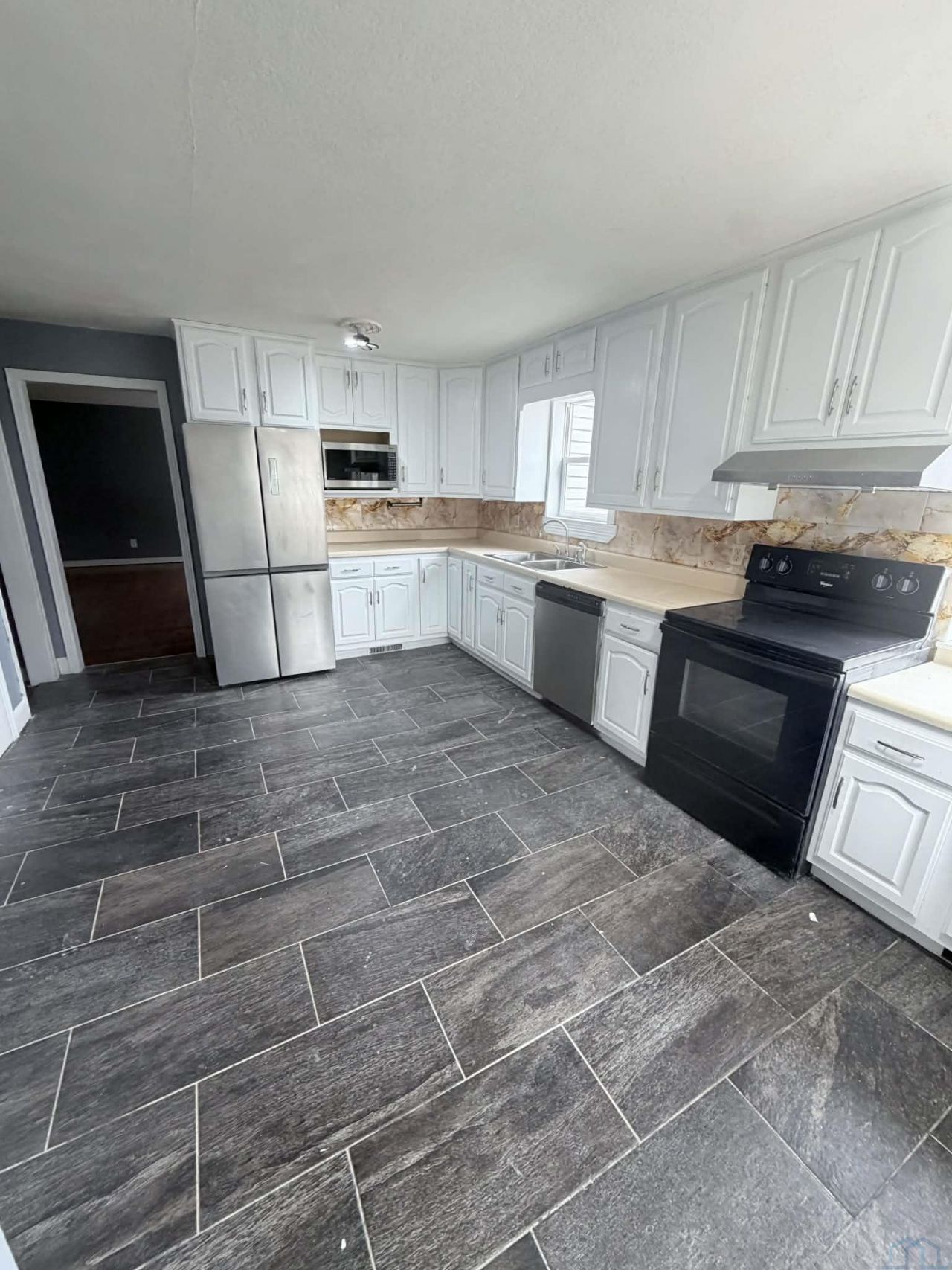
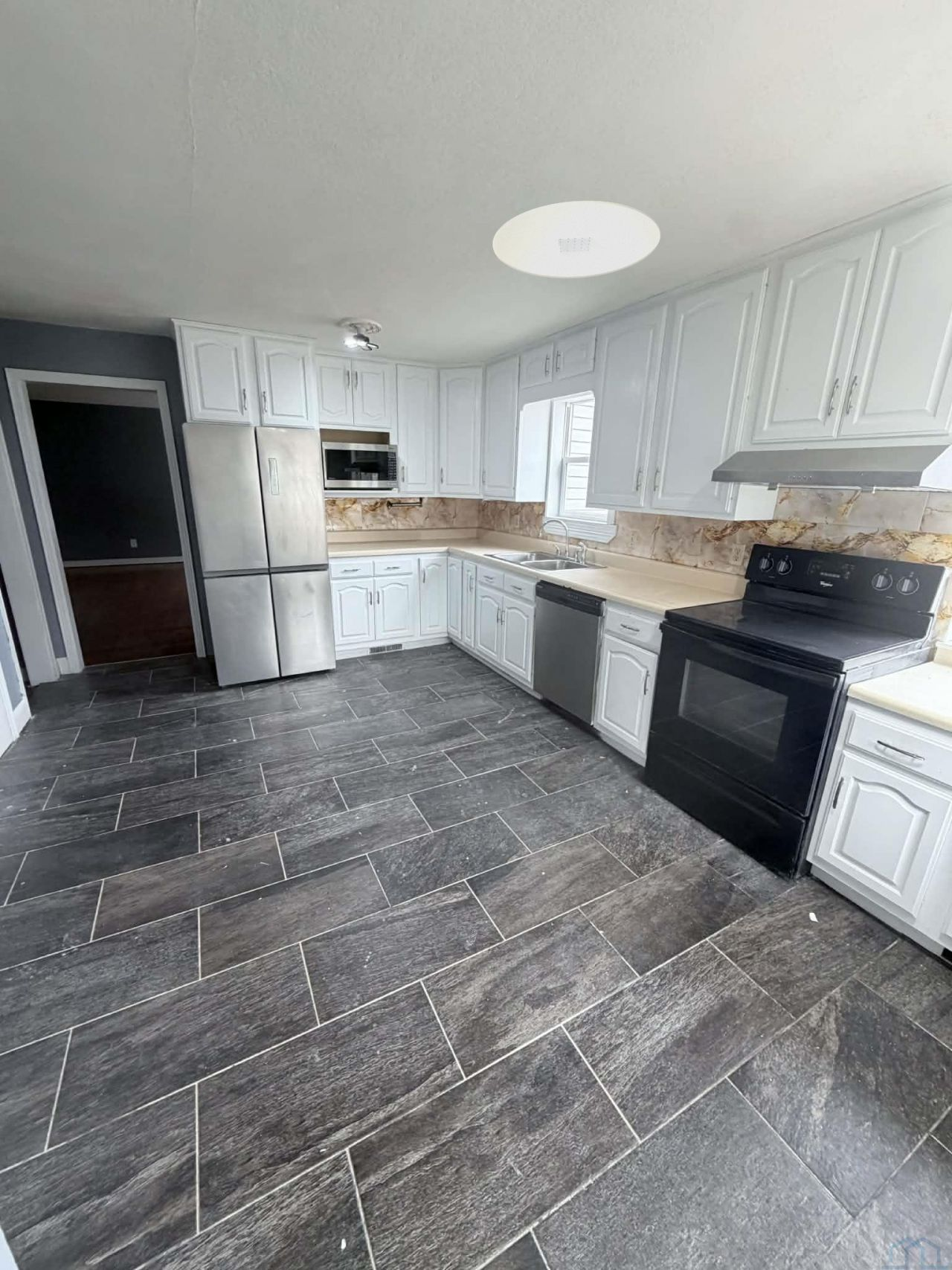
+ ceiling light (575, 236)
